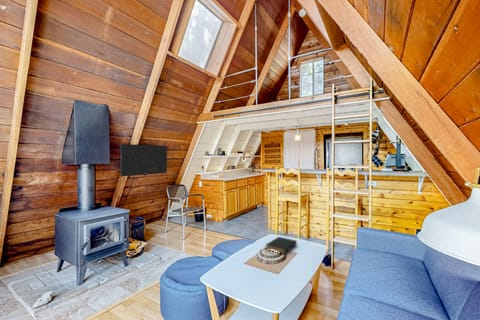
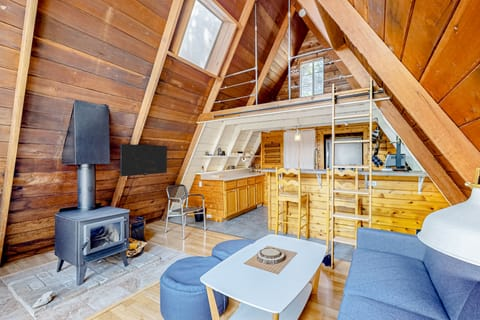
- hardback book (281, 244)
